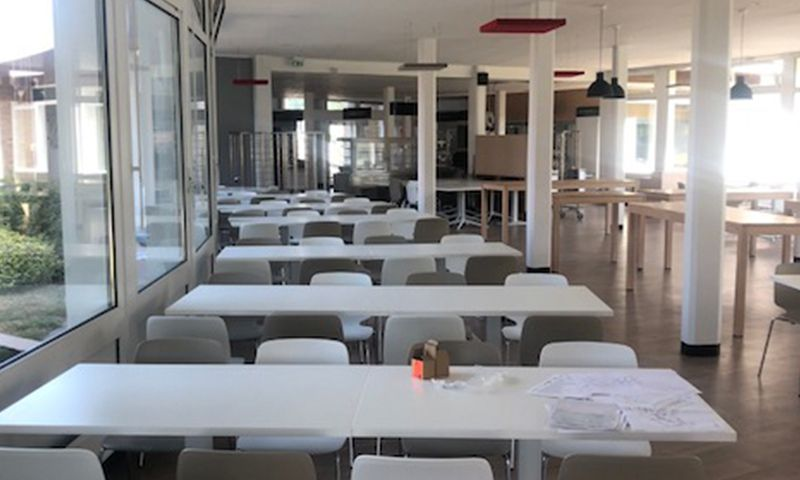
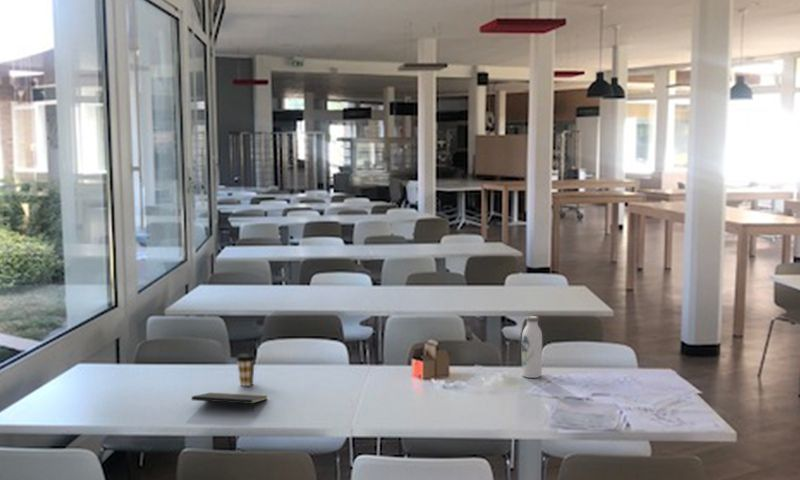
+ notepad (230, 397)
+ coffee cup (246, 369)
+ water bottle (531, 346)
